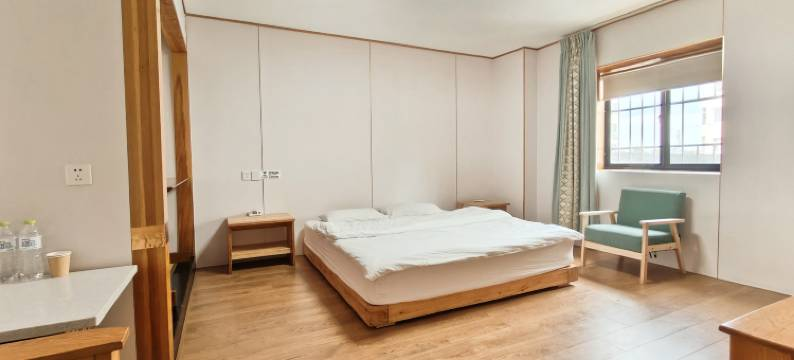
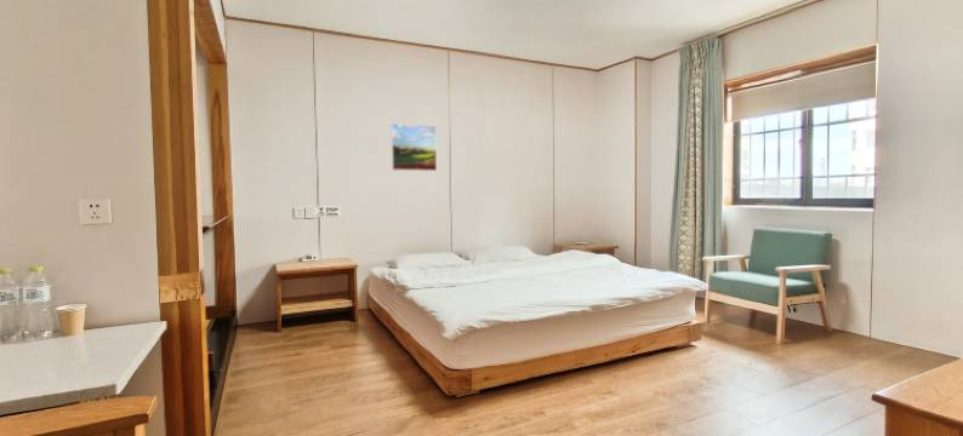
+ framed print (414, 147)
